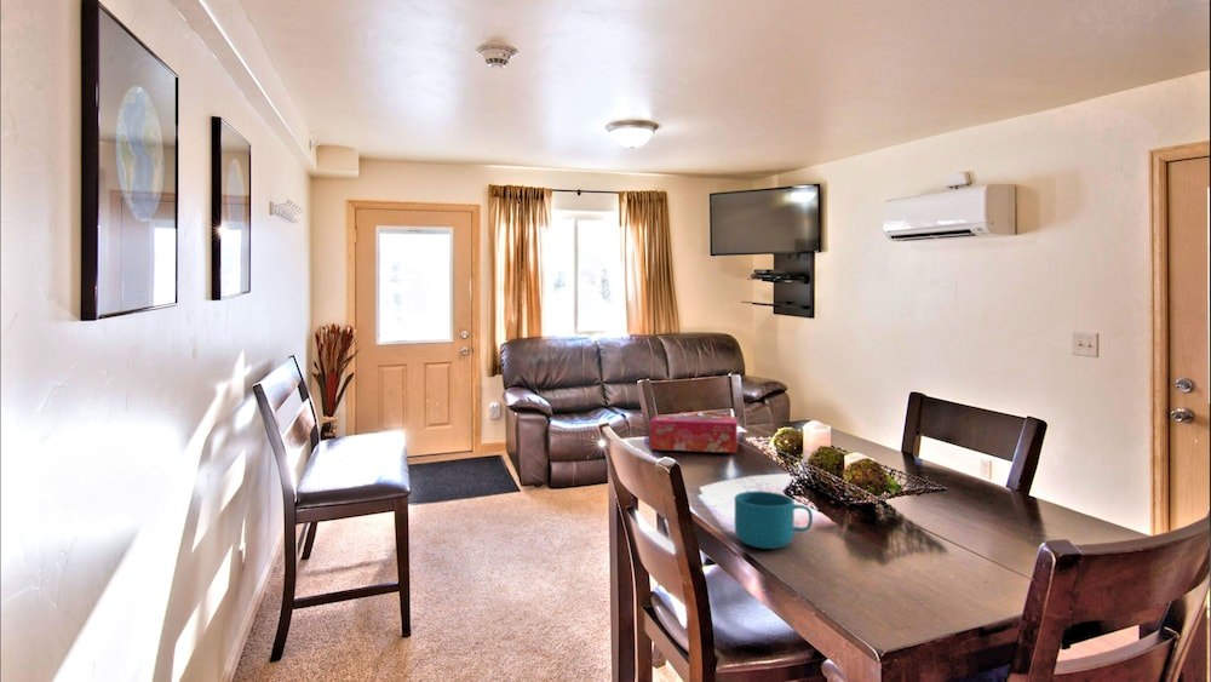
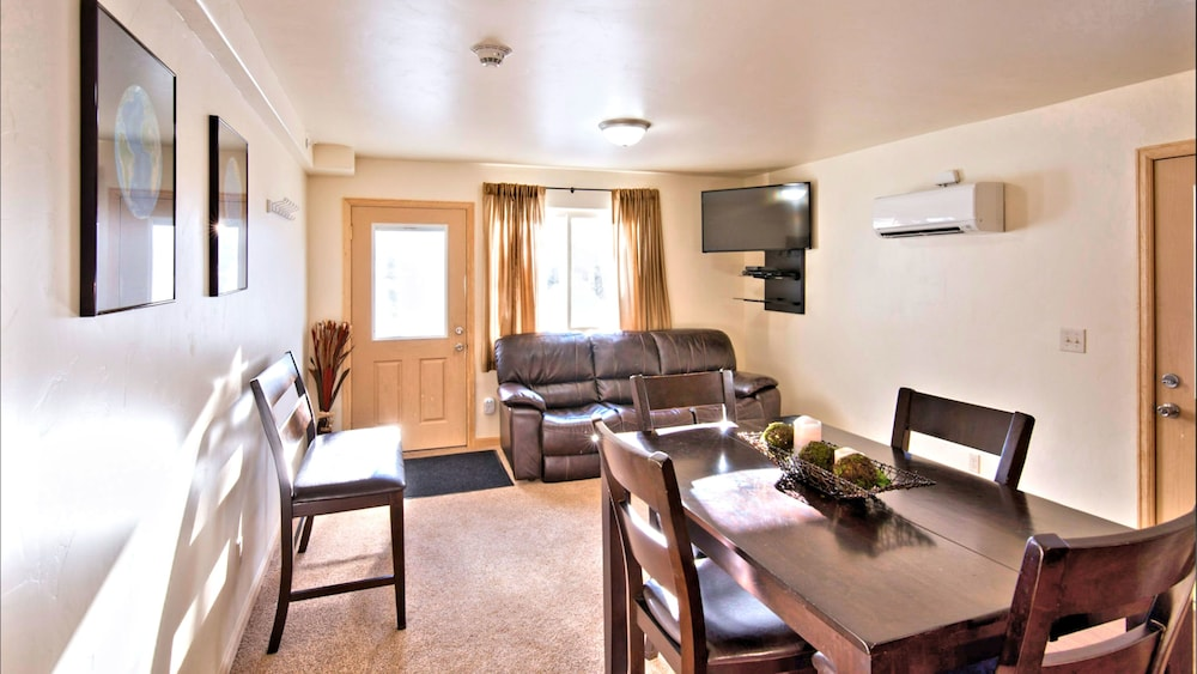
- tissue box (694, 432)
- cup (773, 521)
